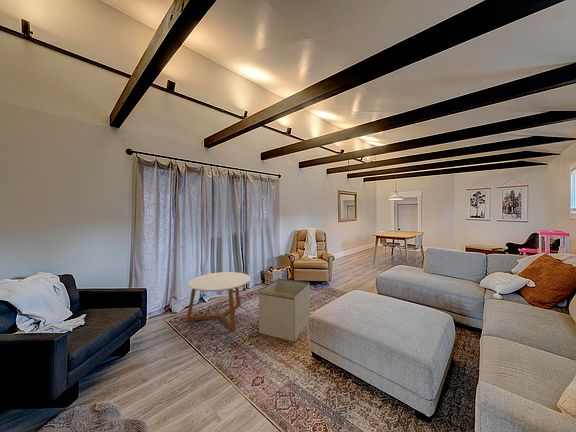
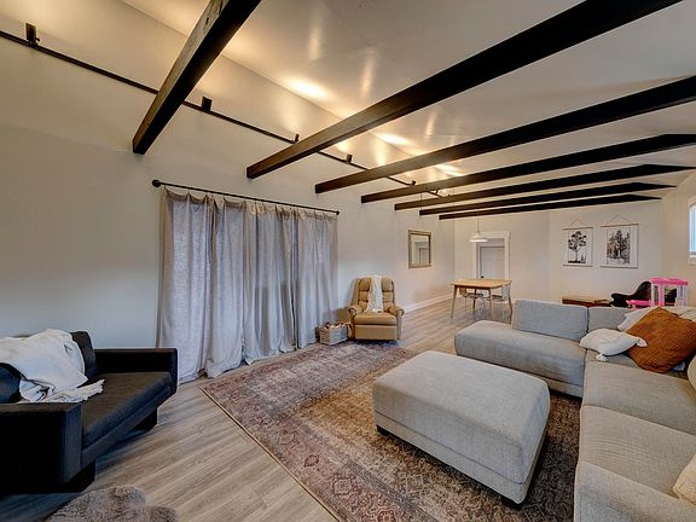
- coffee table (219, 290)
- storage bin (285, 306)
